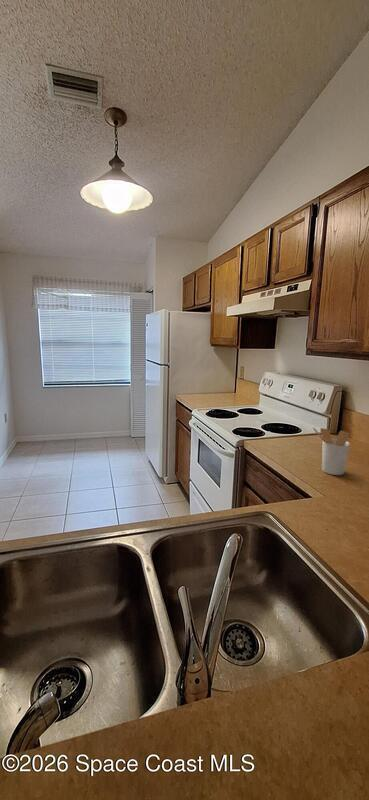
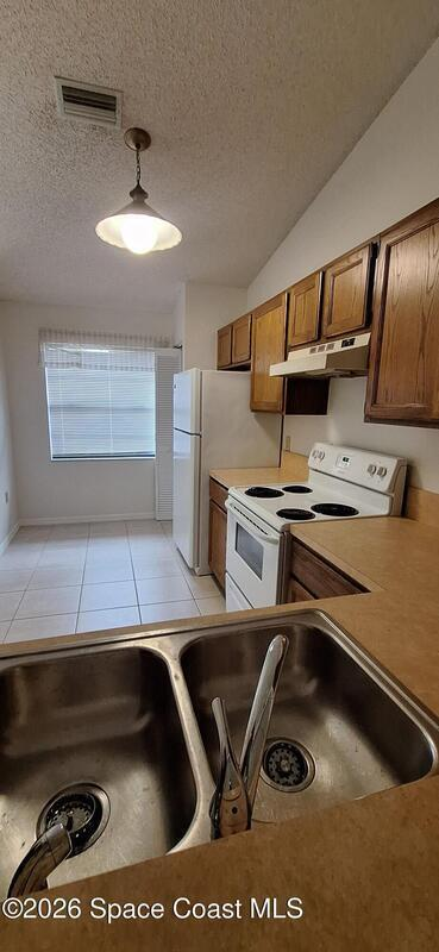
- utensil holder (328, 449)
